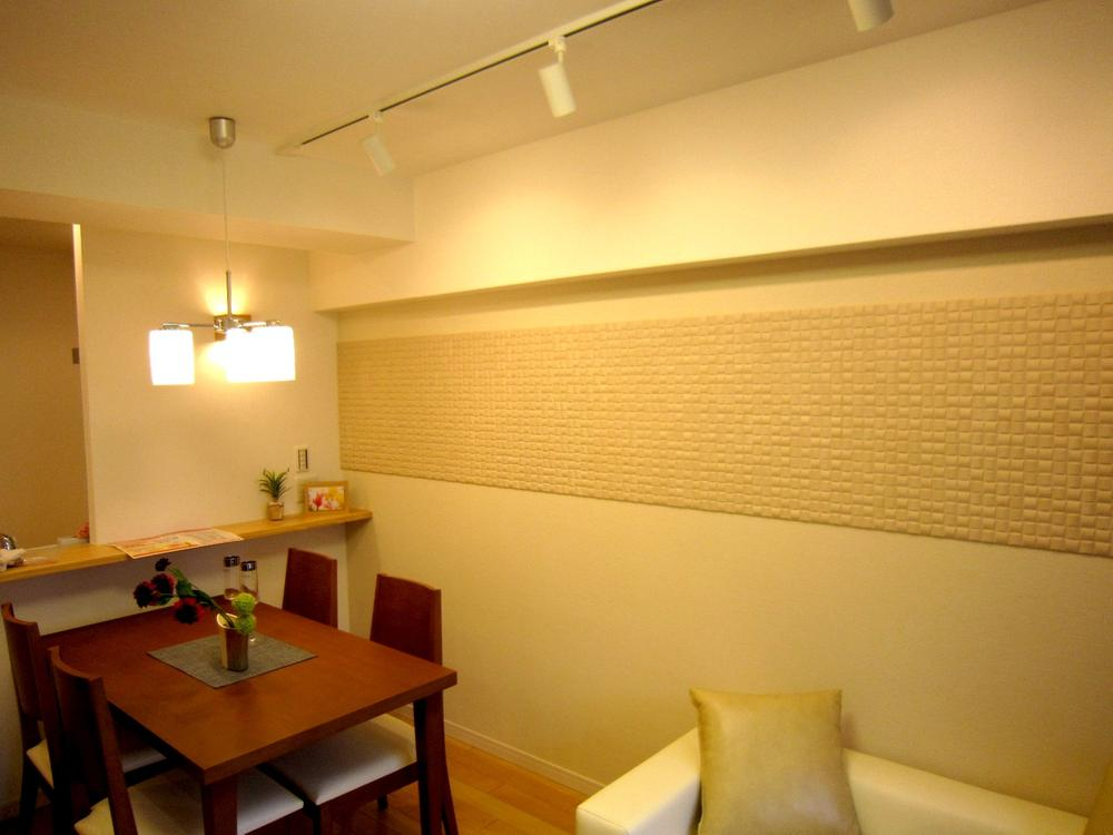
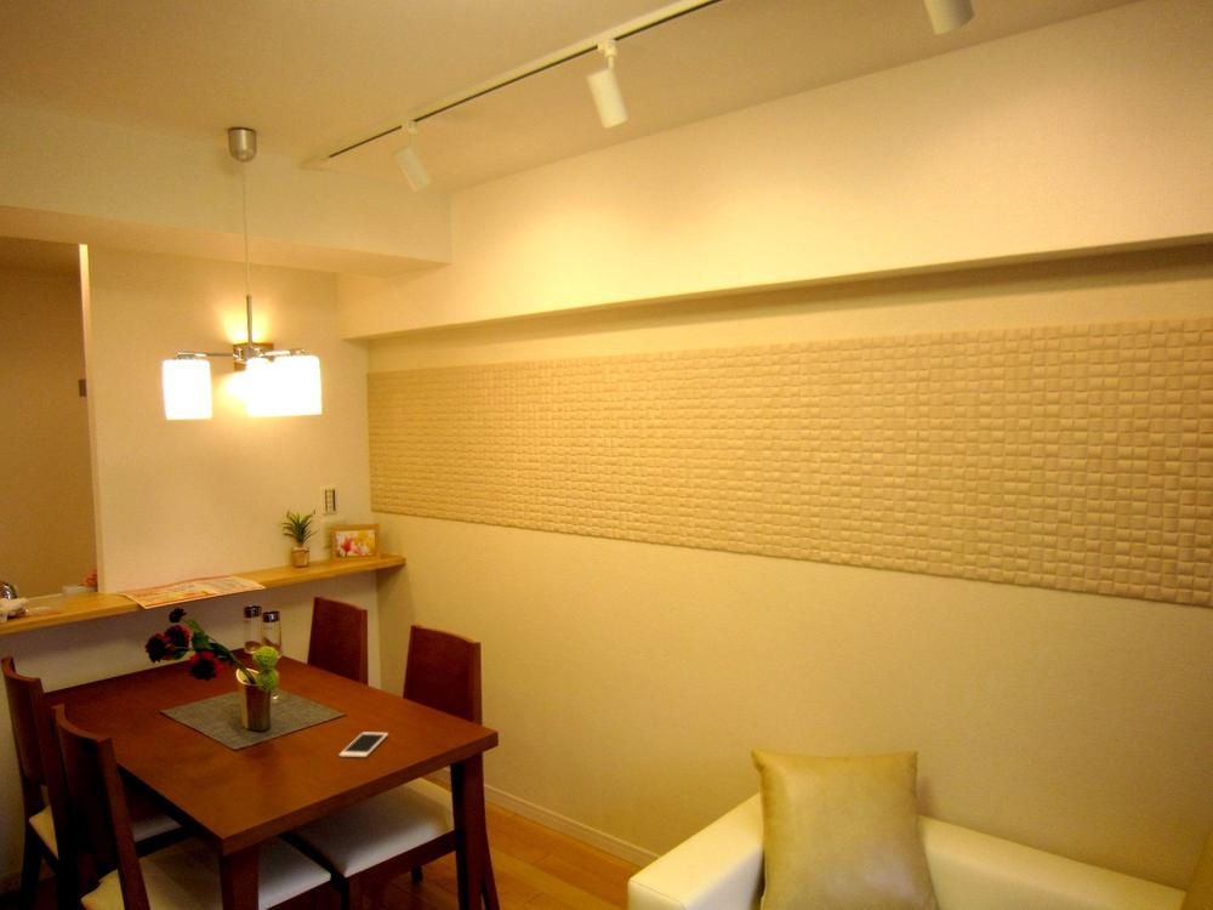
+ cell phone (364, 744)
